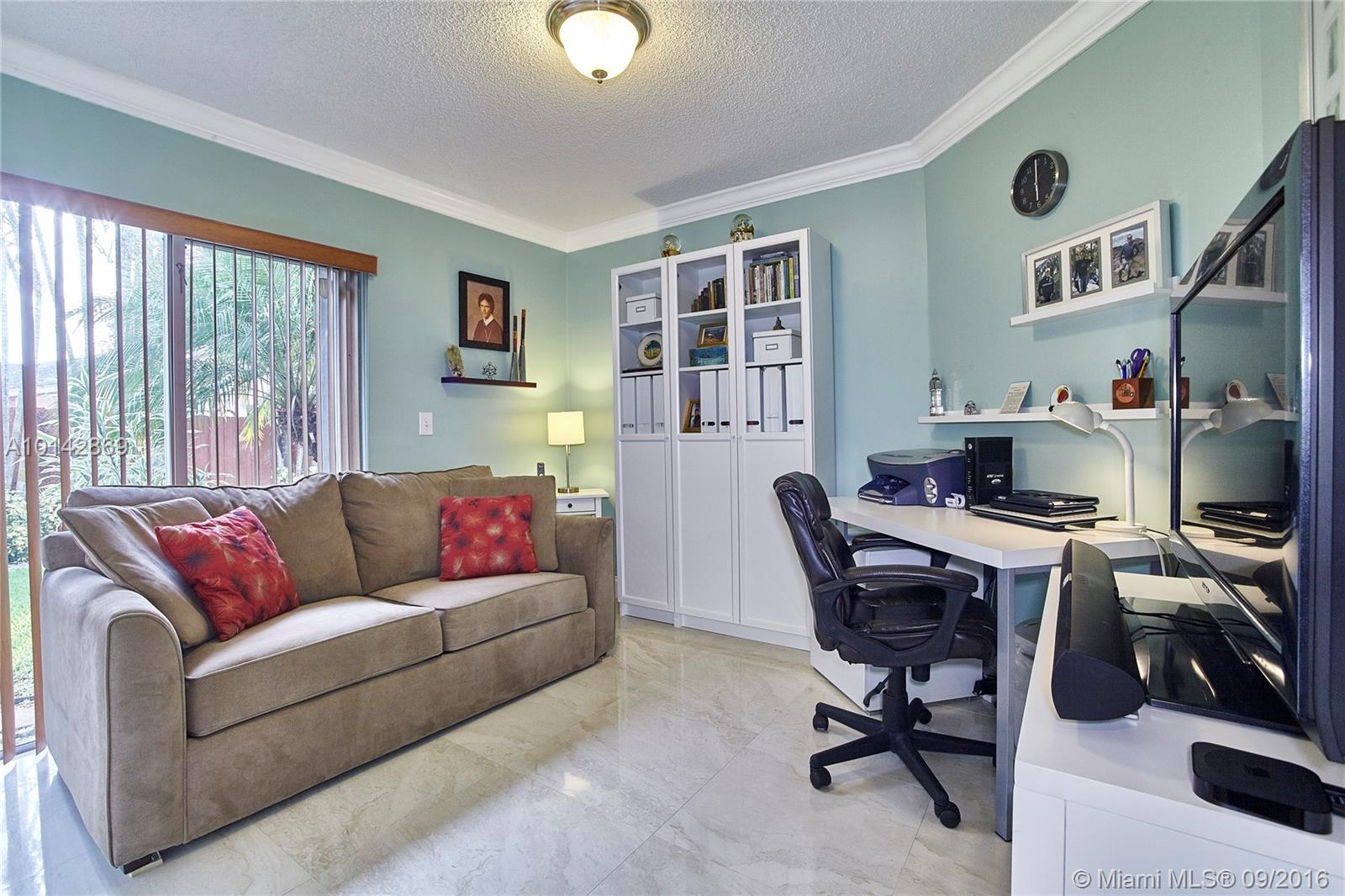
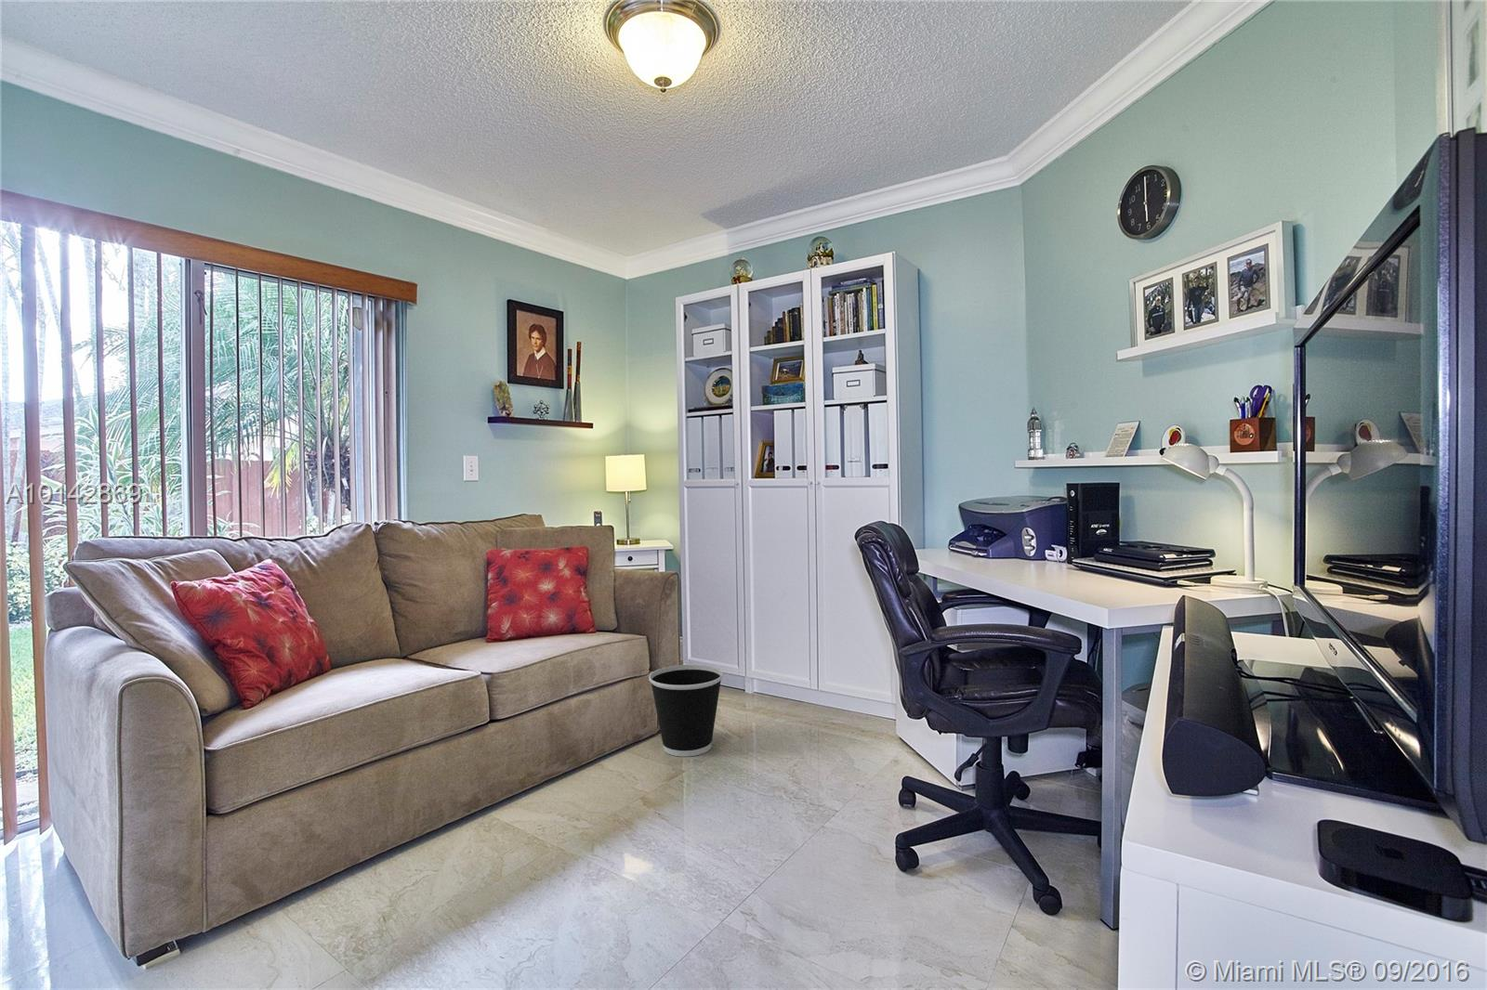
+ wastebasket (687, 710)
